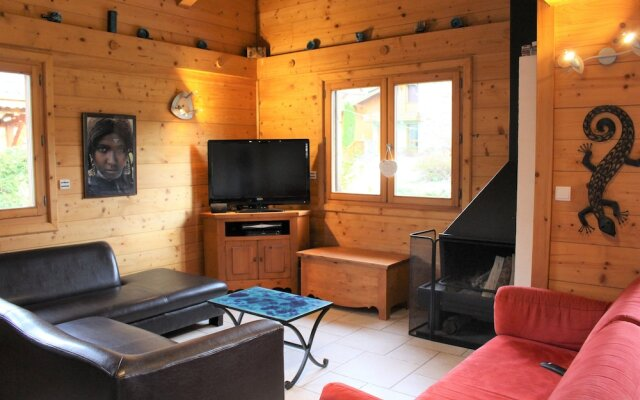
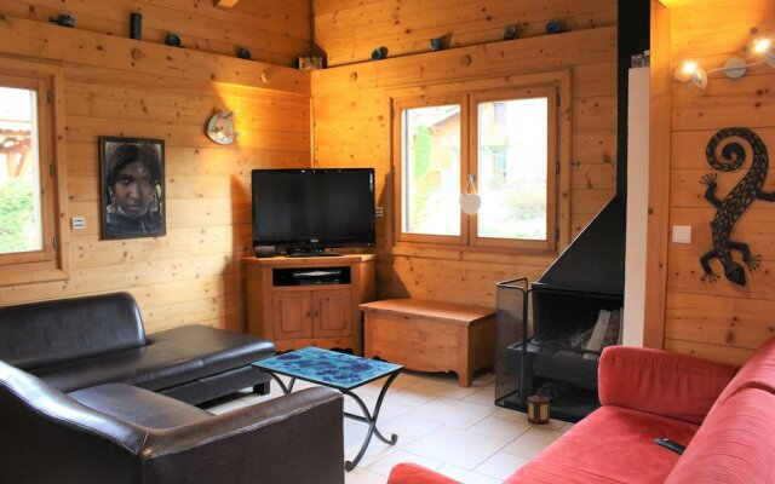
+ lantern (538, 405)
